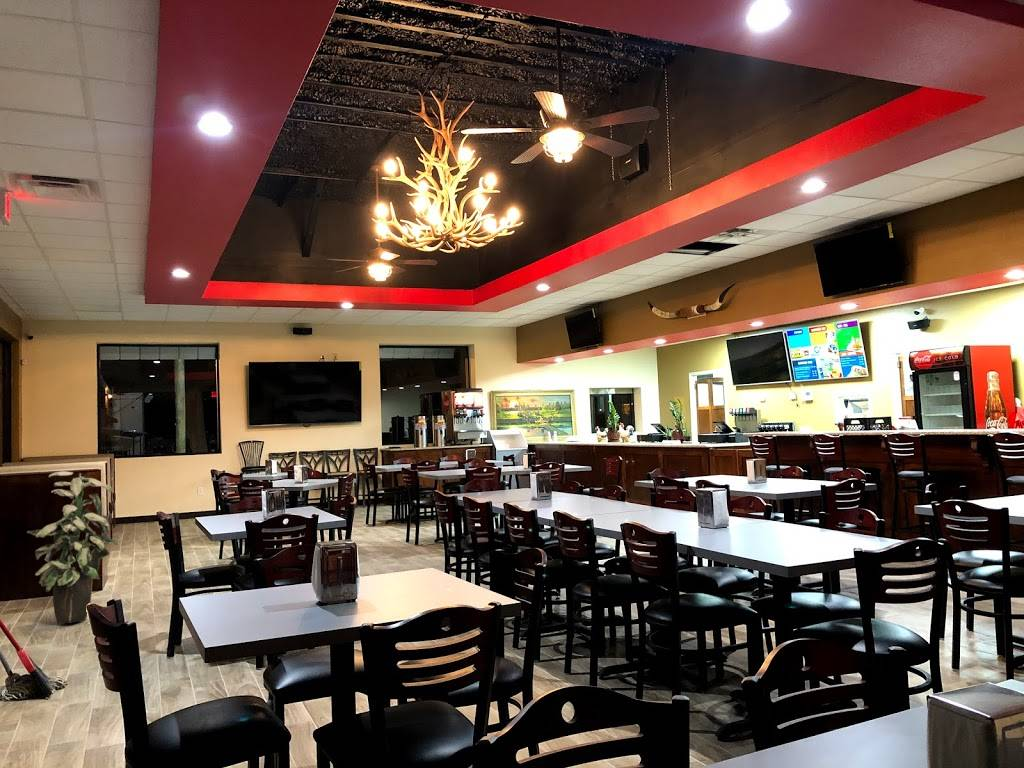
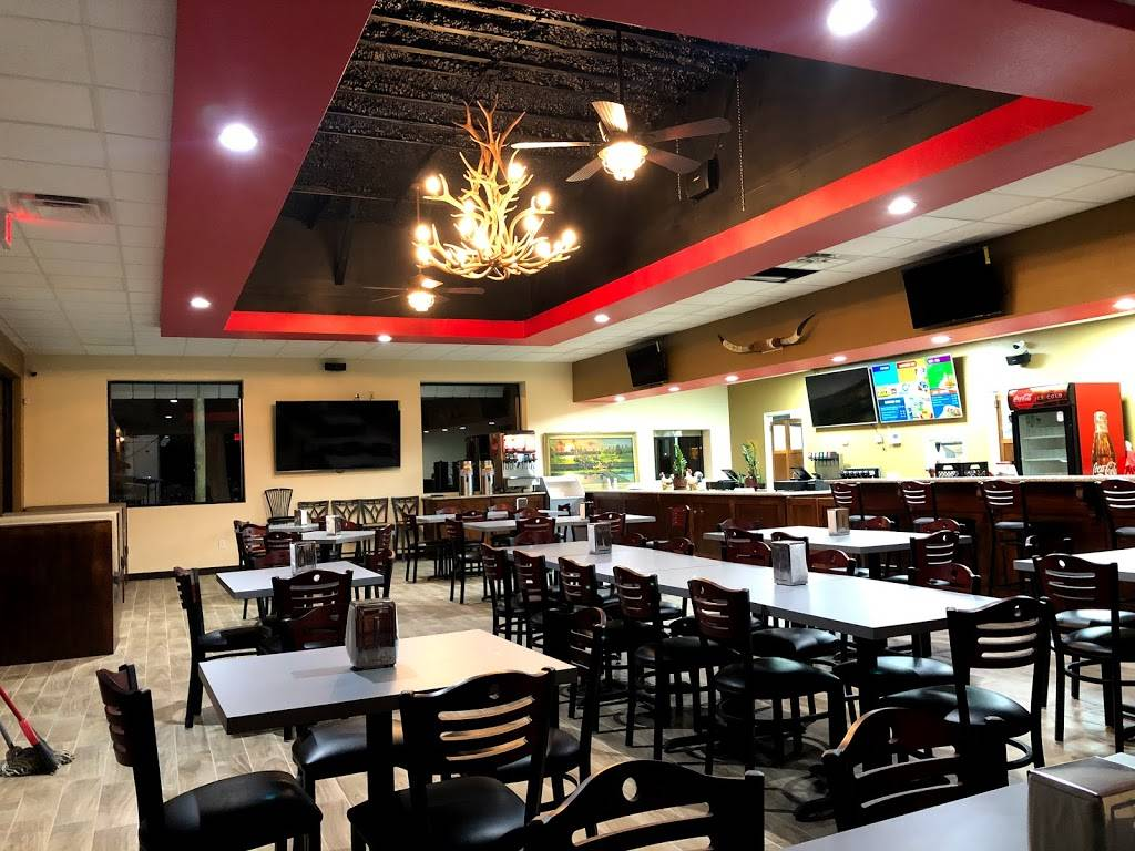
- indoor plant (71, 545)
